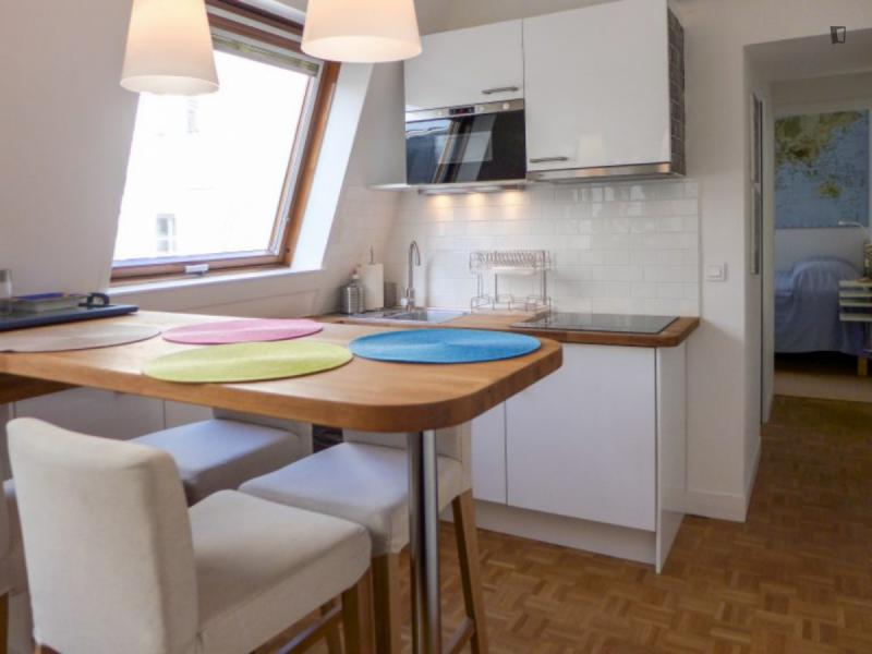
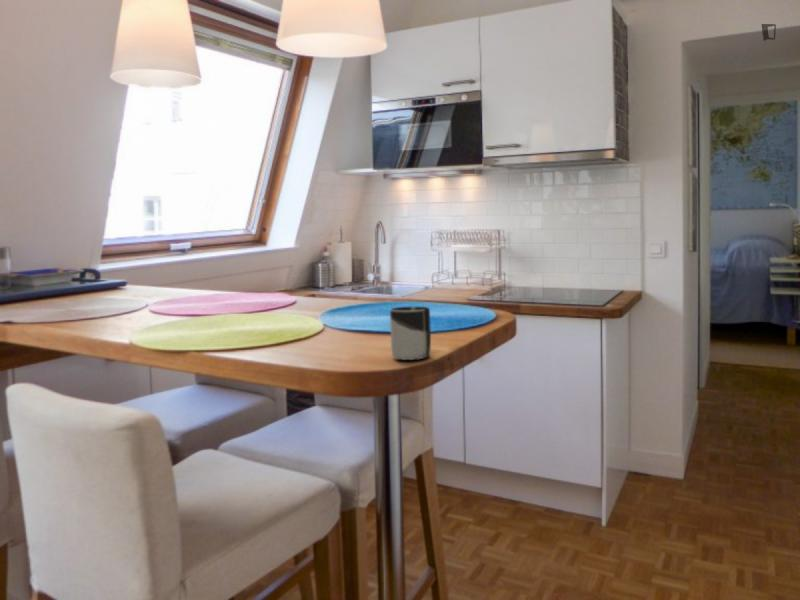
+ cup (413, 331)
